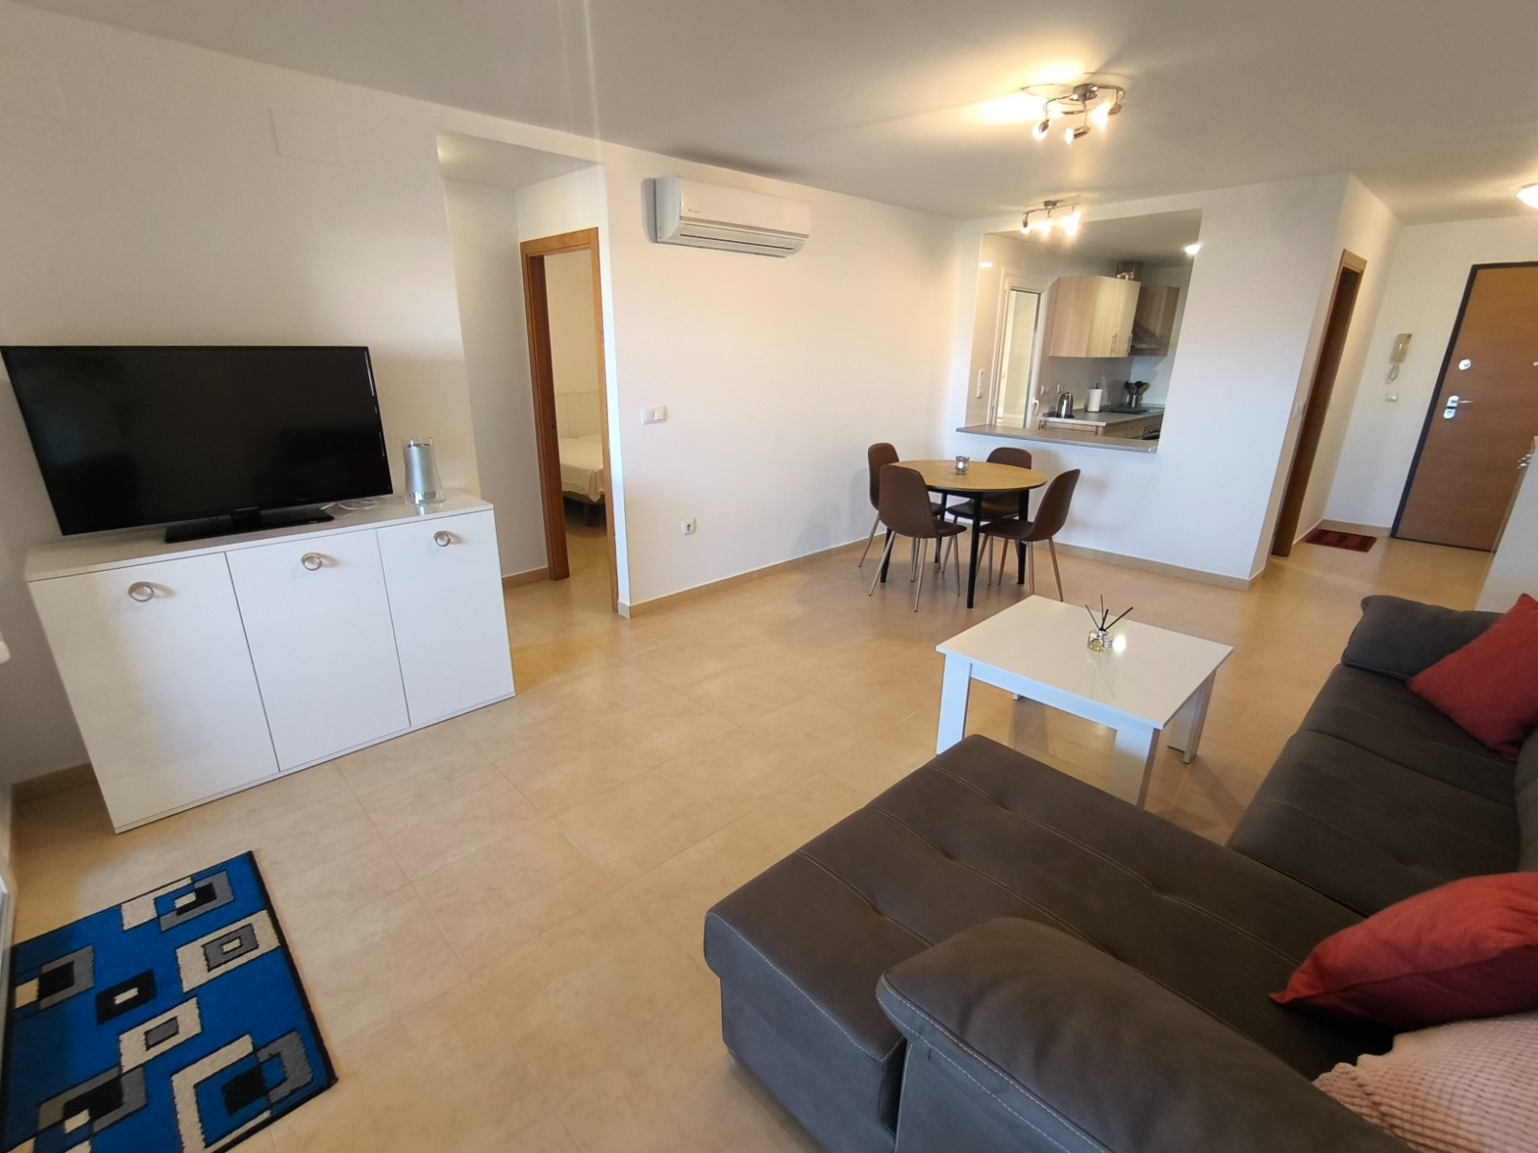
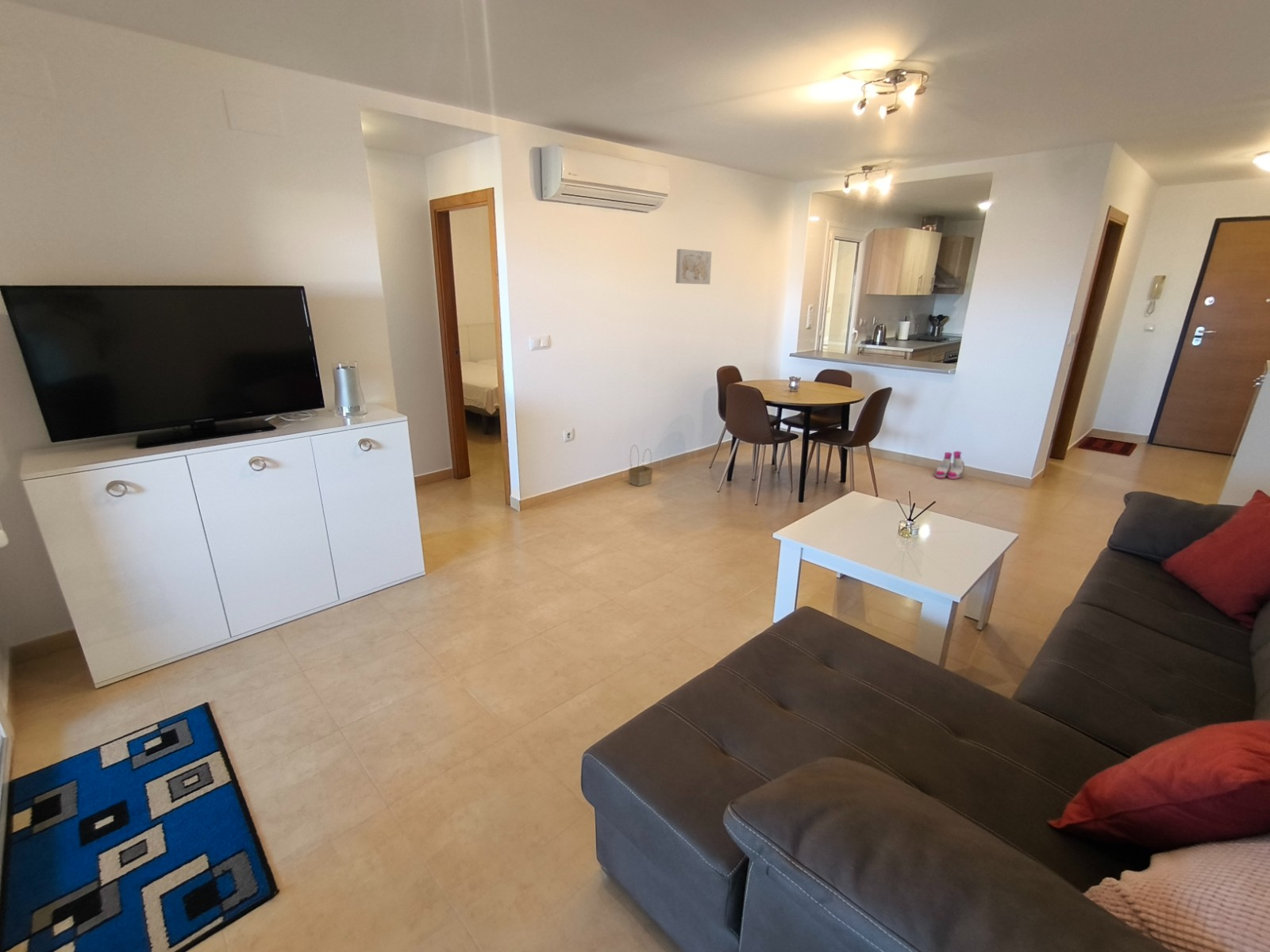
+ boots (950, 463)
+ wall art (694, 267)
+ basket (640, 466)
